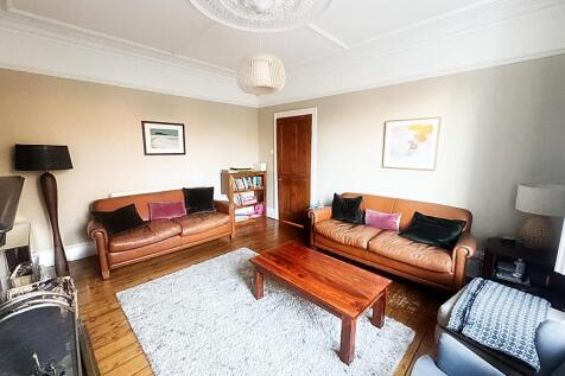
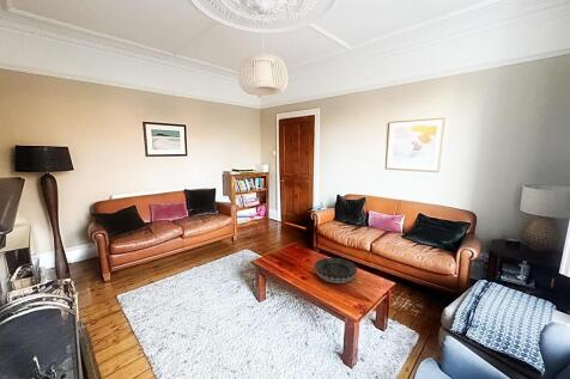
+ decorative bowl (334, 271)
